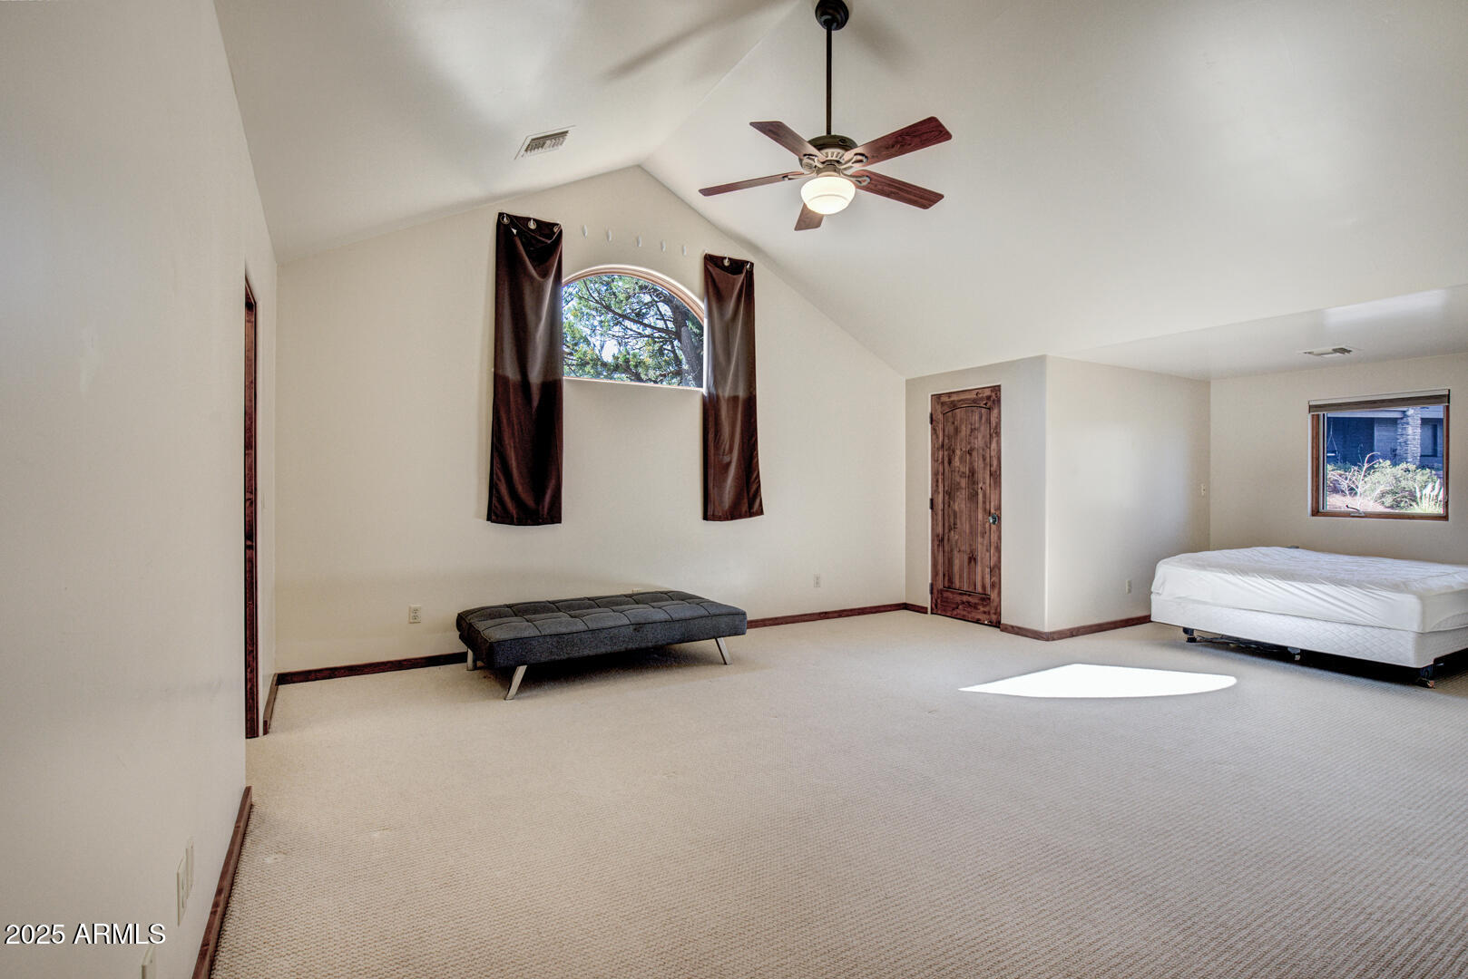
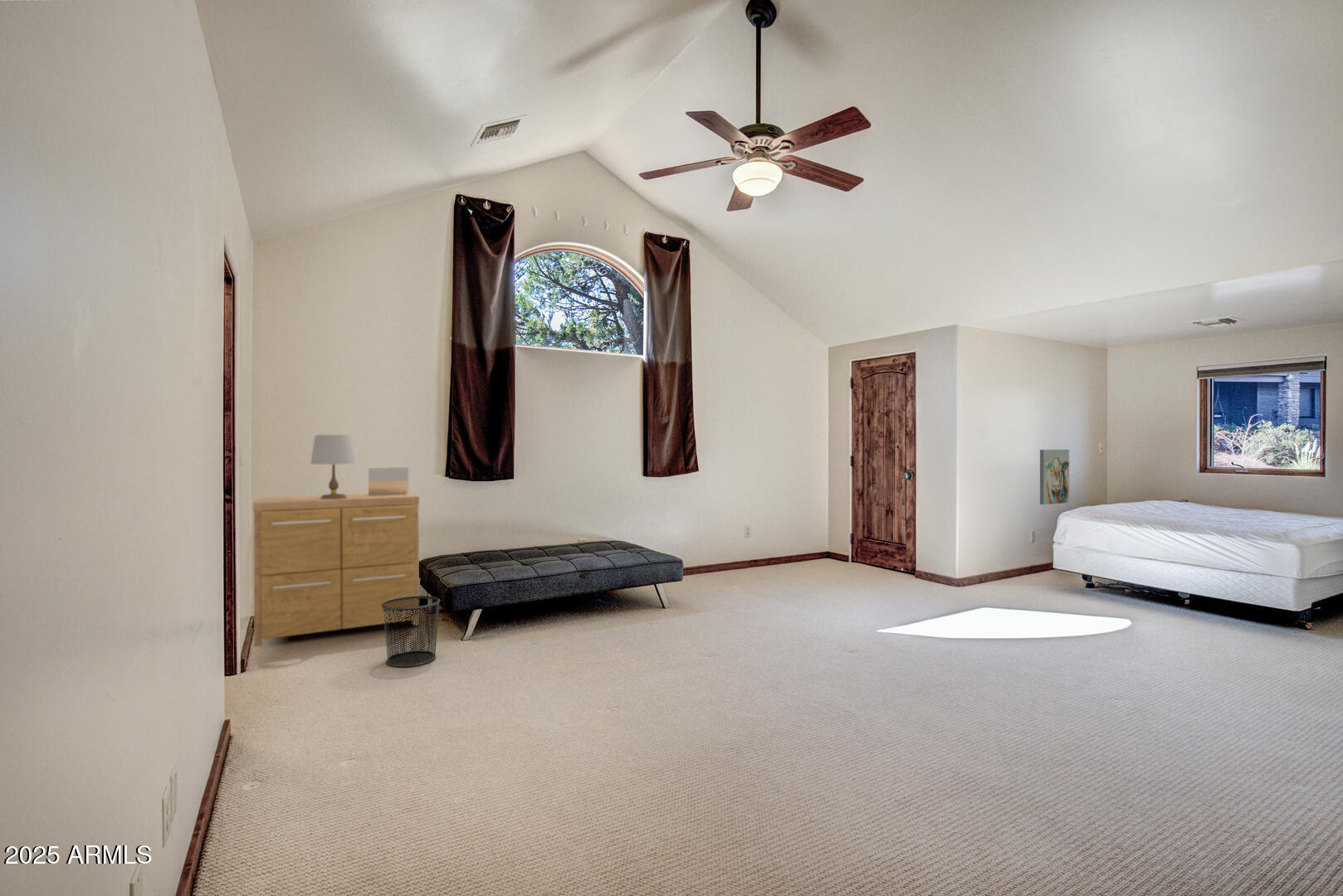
+ dresser (338, 562)
+ wall art (1054, 476)
+ waste bin (411, 630)
+ photo frame (388, 480)
+ table lamp (333, 466)
